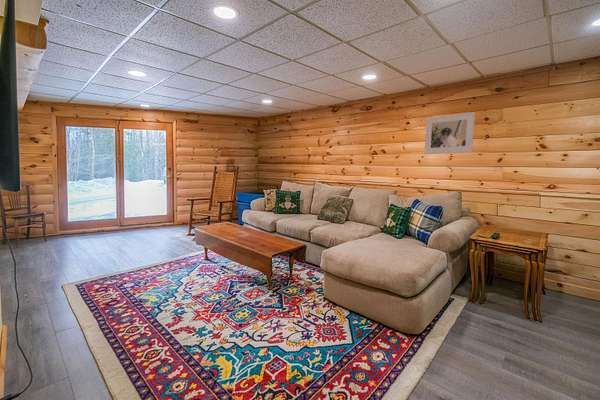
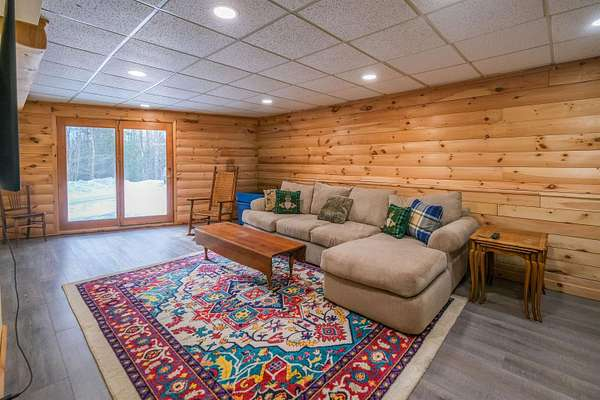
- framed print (448, 134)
